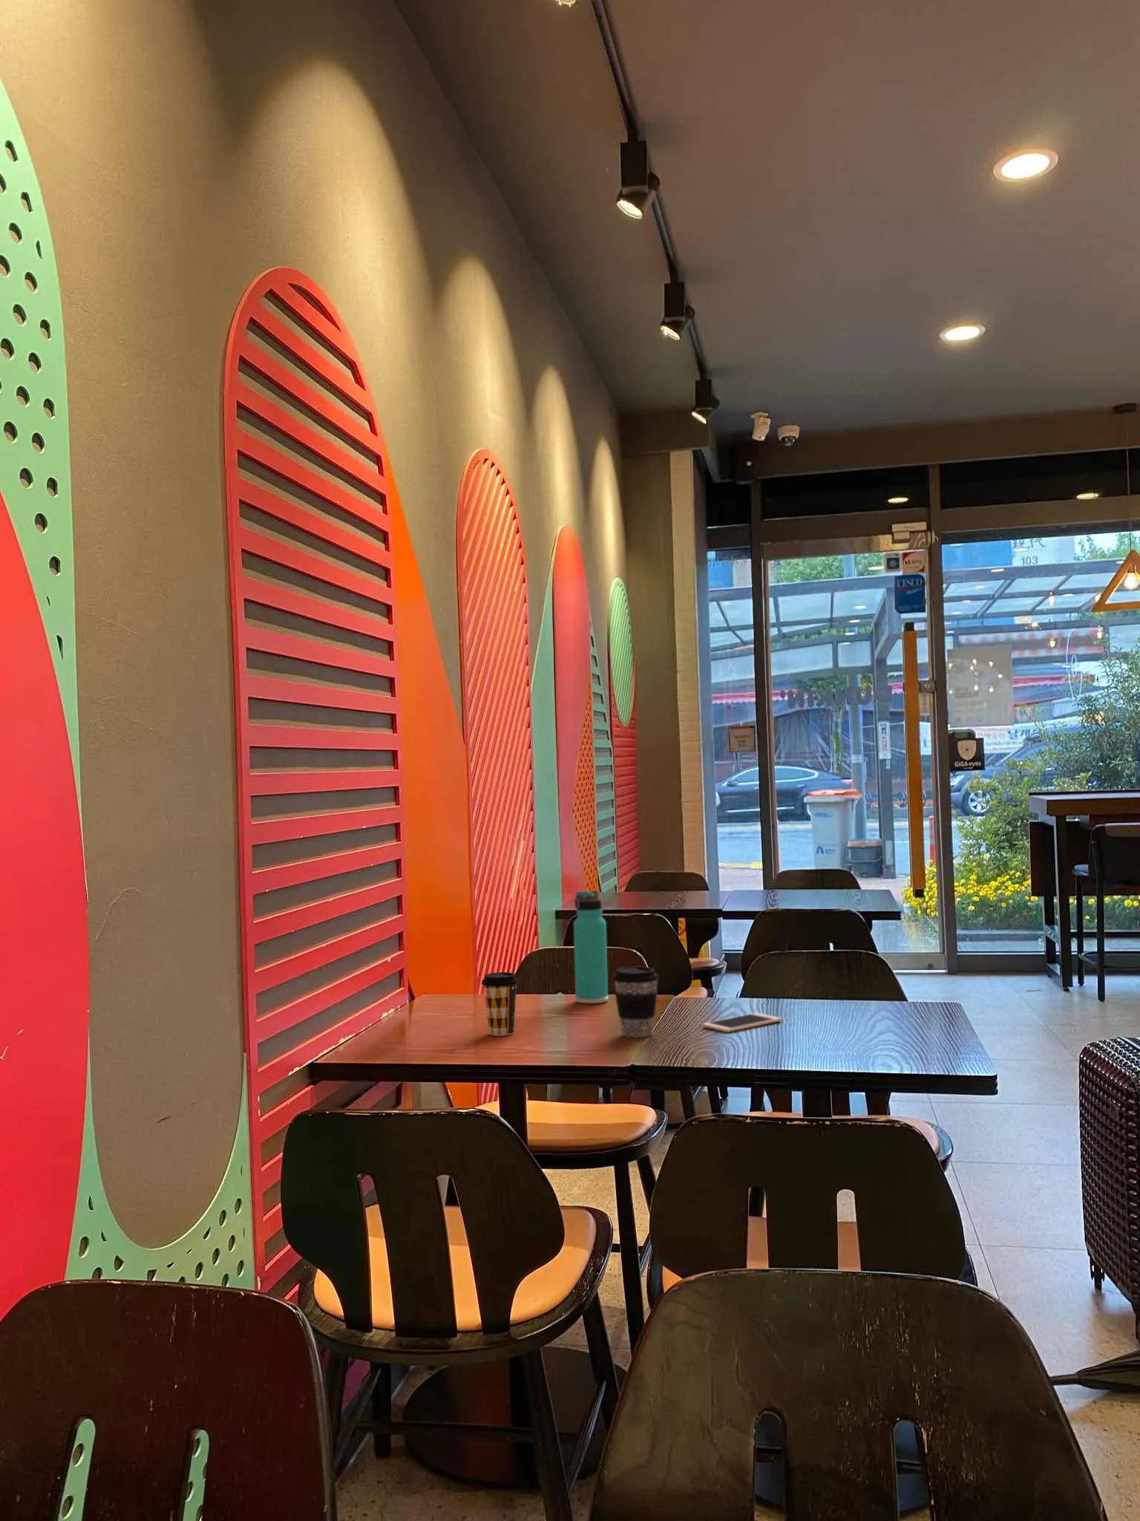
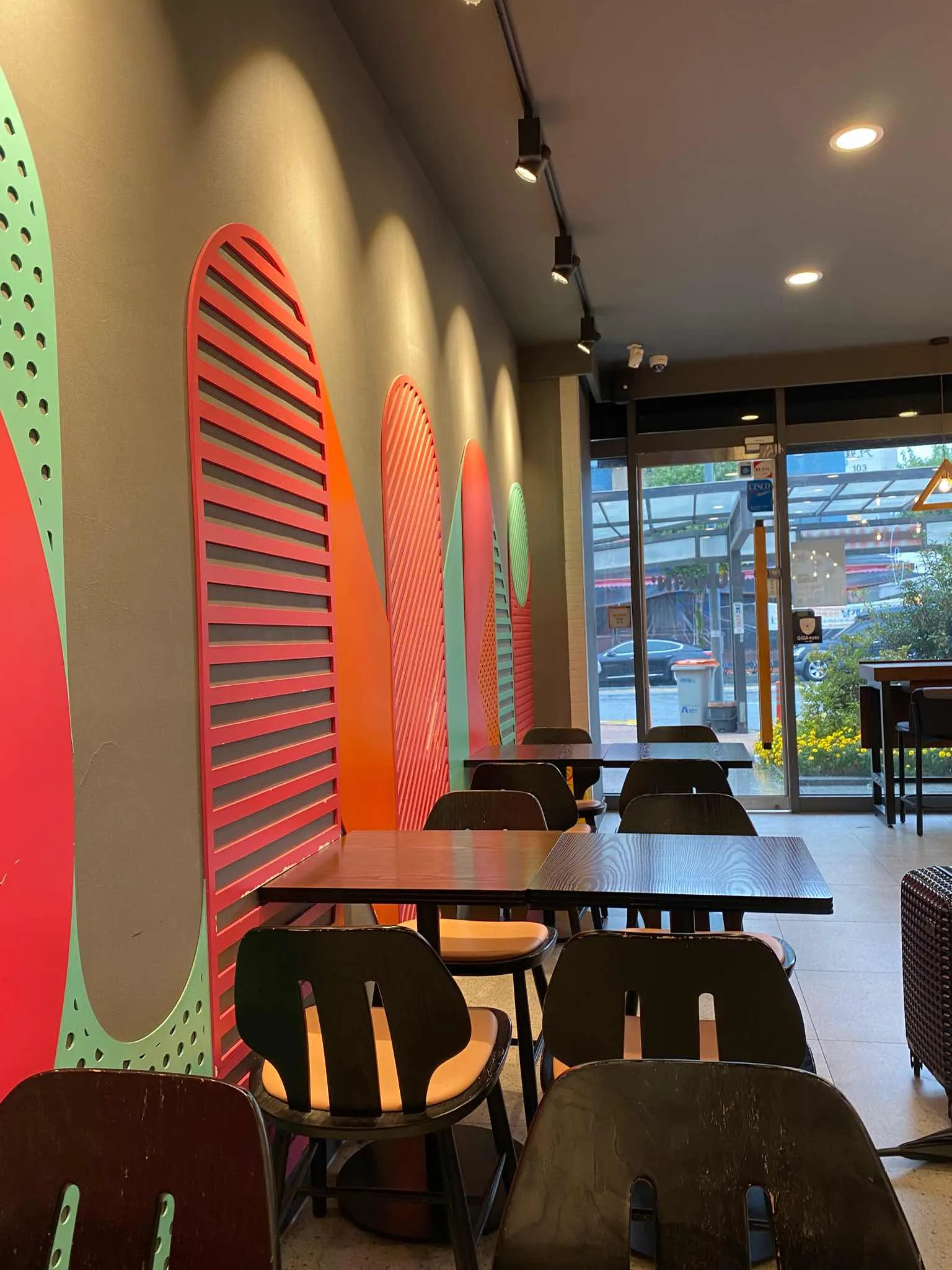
- thermos bottle (590, 945)
- cell phone (742, 1022)
- coffee cup (501, 1004)
- coffee cup (636, 1002)
